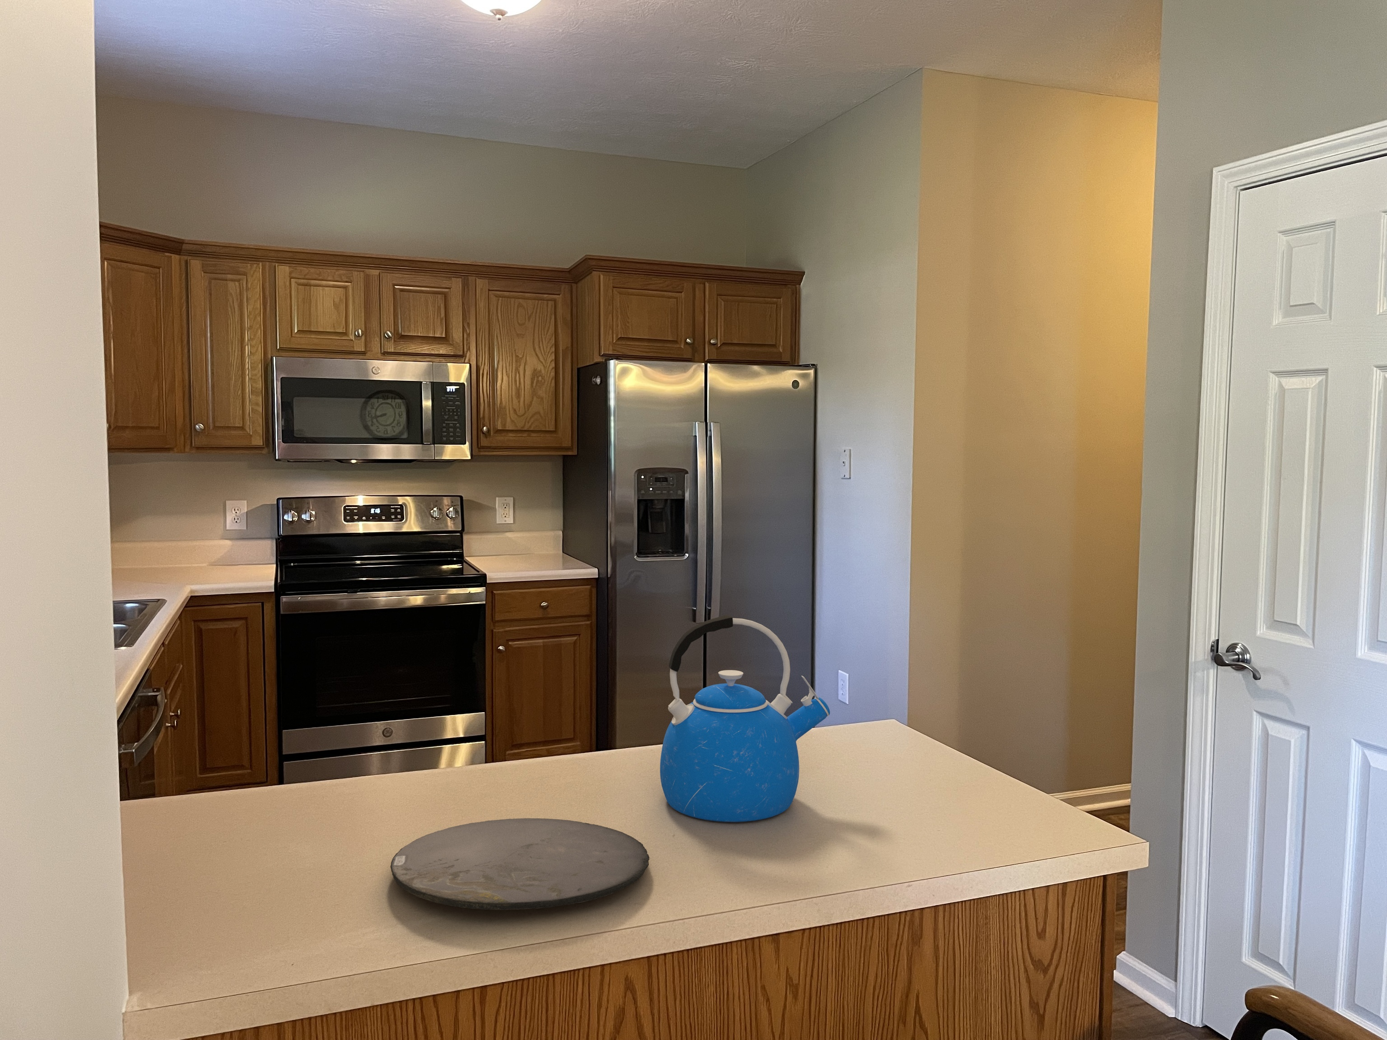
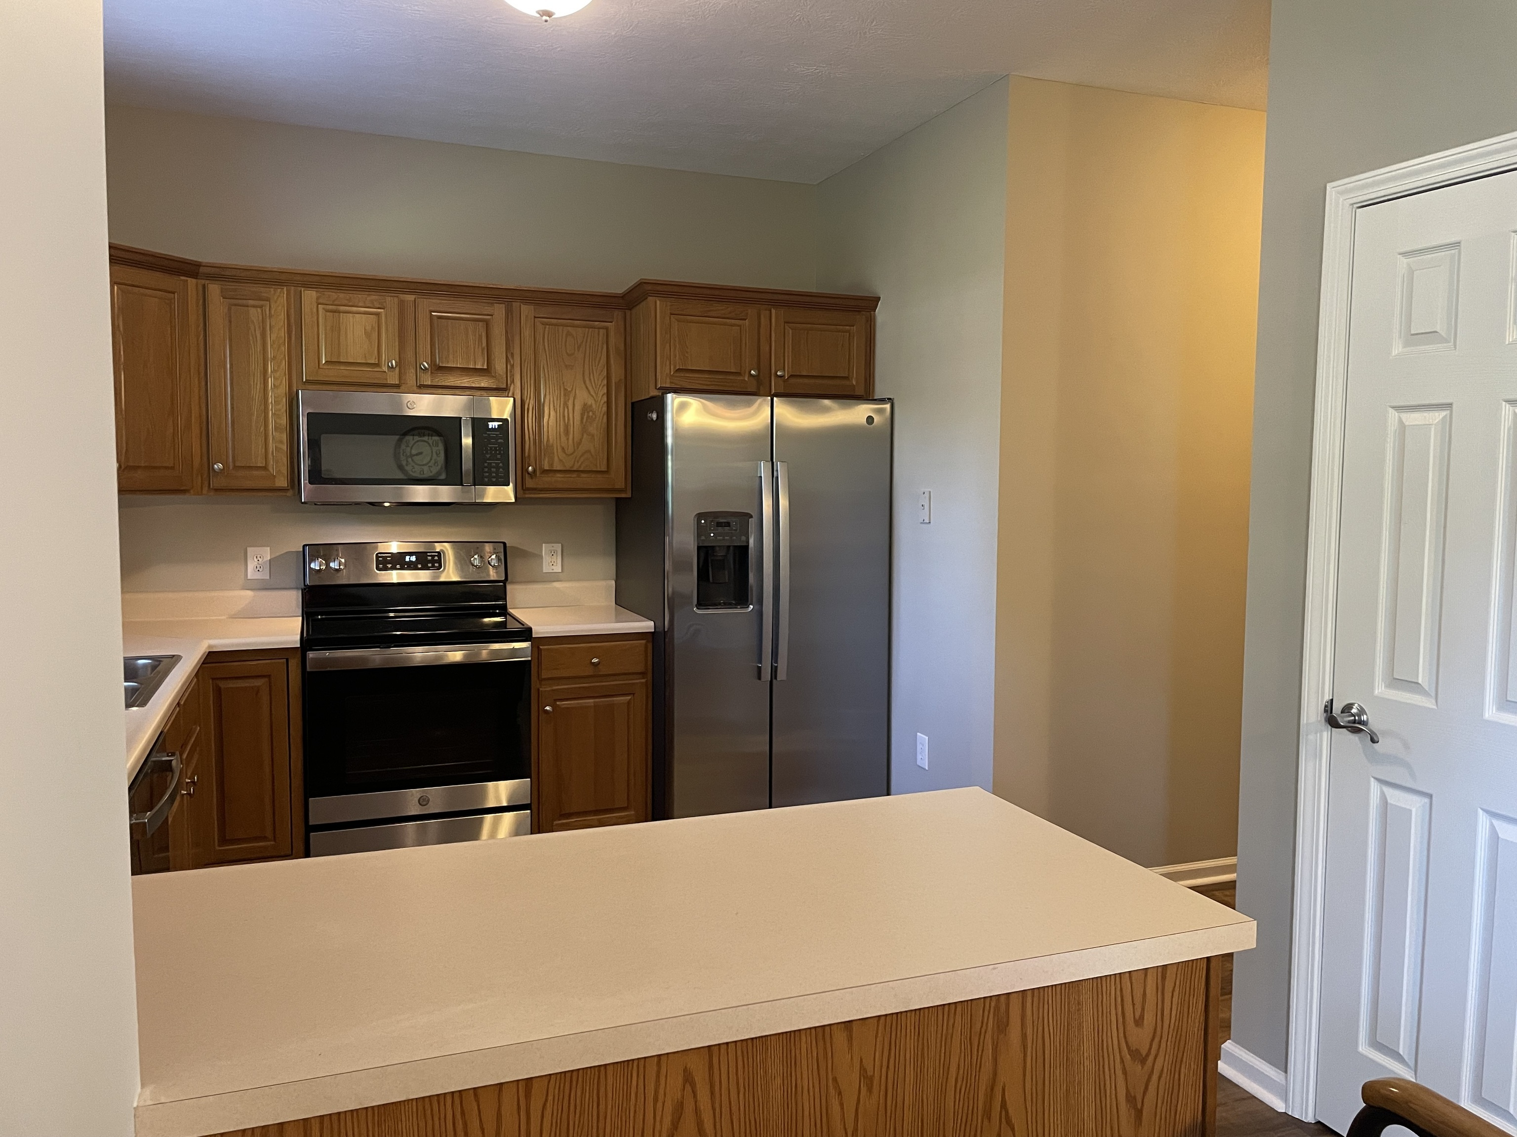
- kettle (747, 708)
- plate (523, 859)
